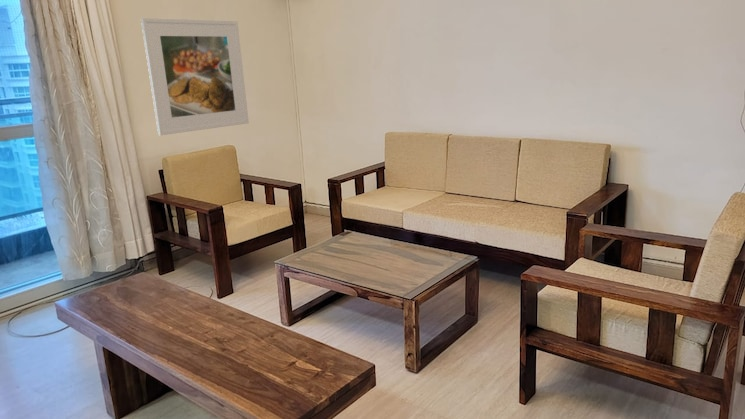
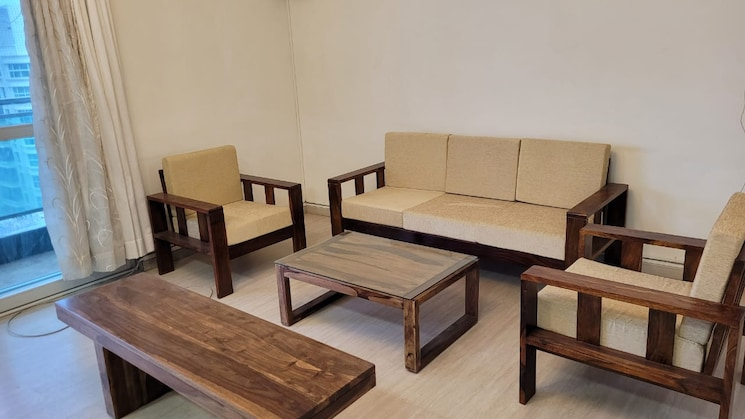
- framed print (199, 75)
